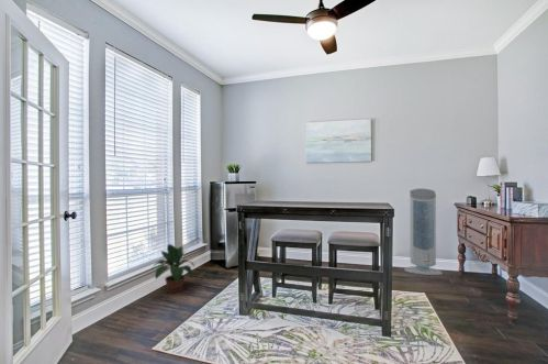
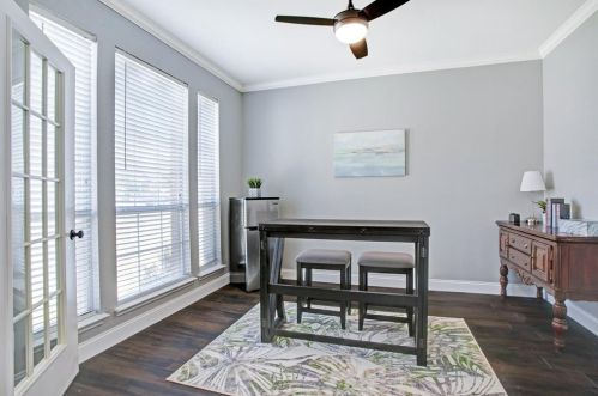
- air purifier (422, 230)
- potted plant (174, 265)
